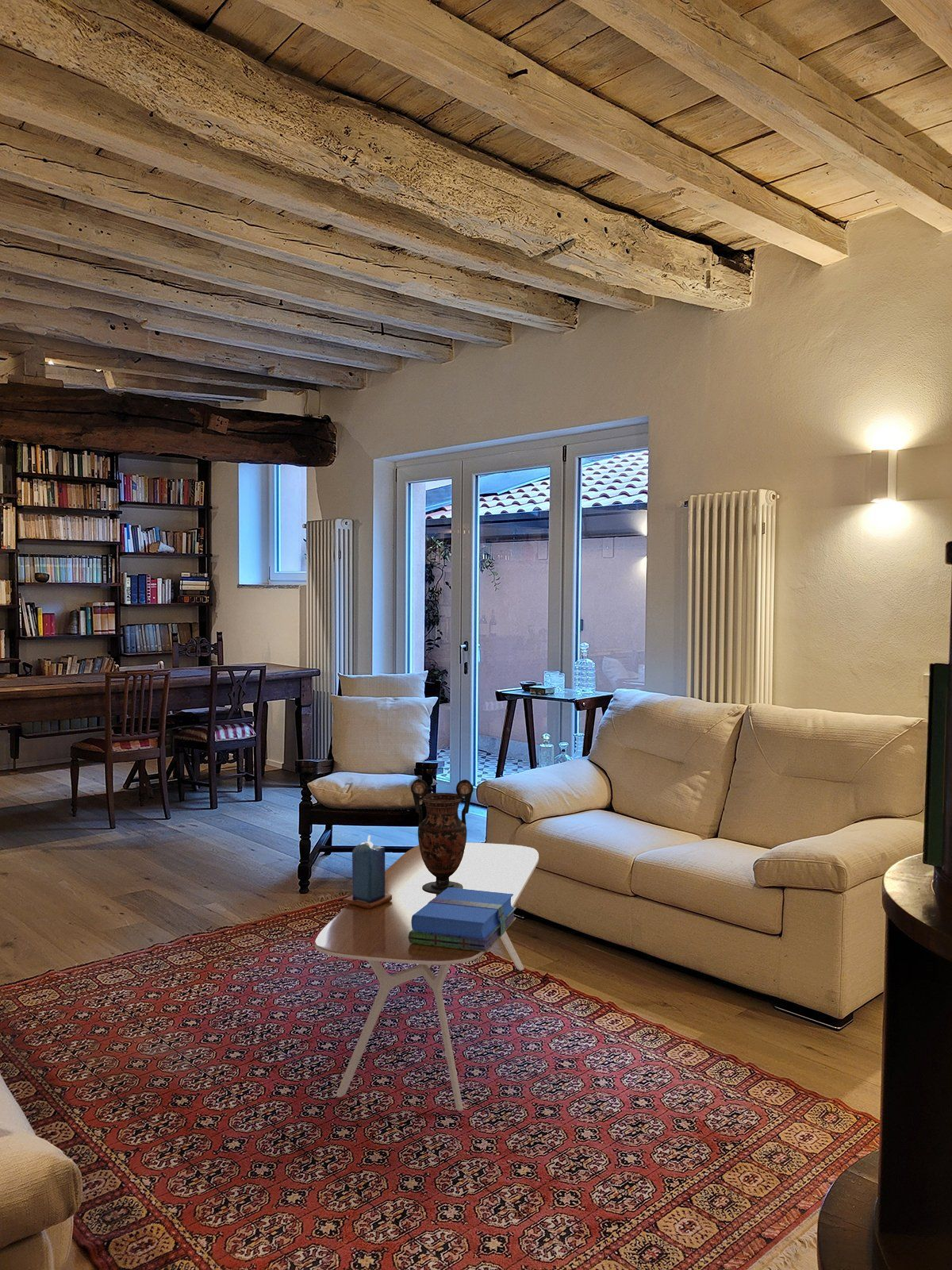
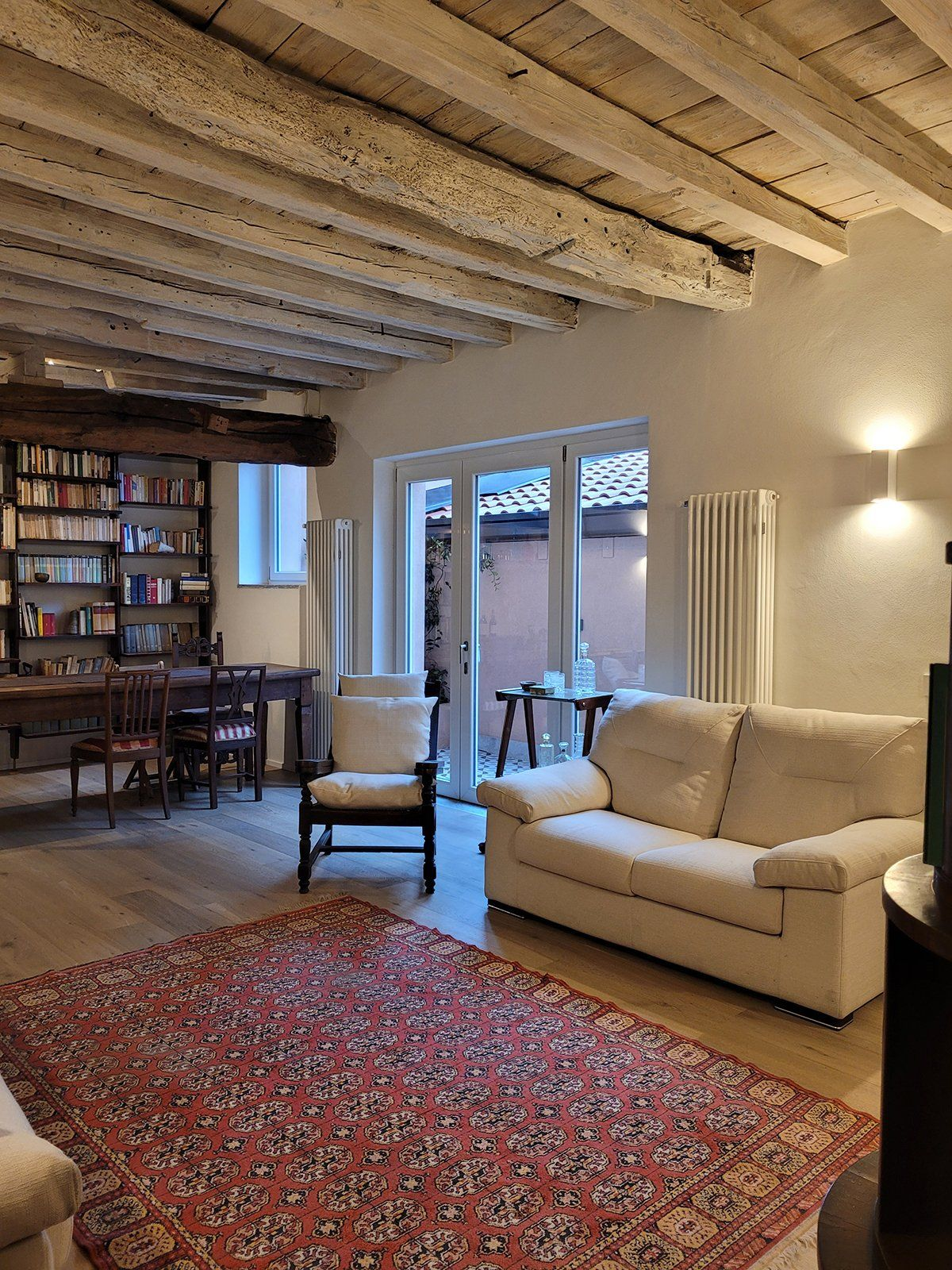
- books (464, 916)
- coffee table (443, 956)
- candle (367, 868)
- vase (442, 833)
